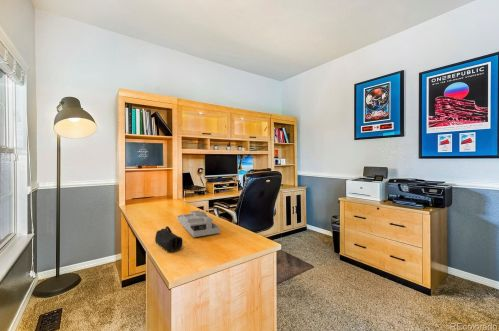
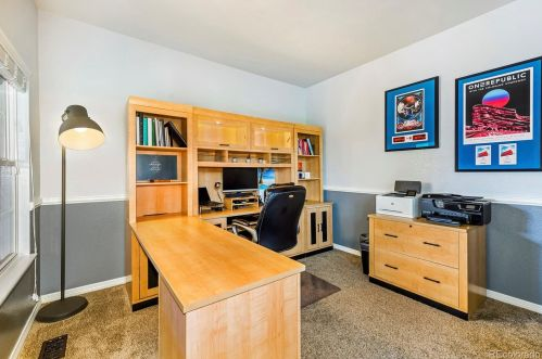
- desk organizer (196, 219)
- pencil case (168, 235)
